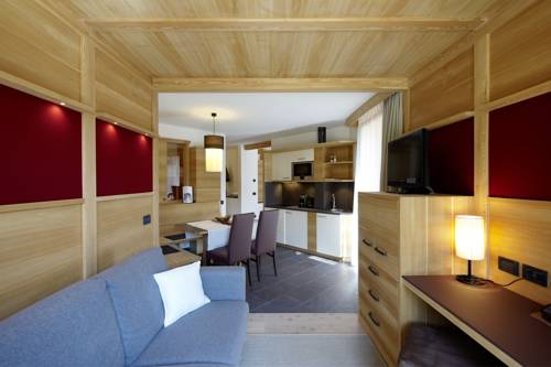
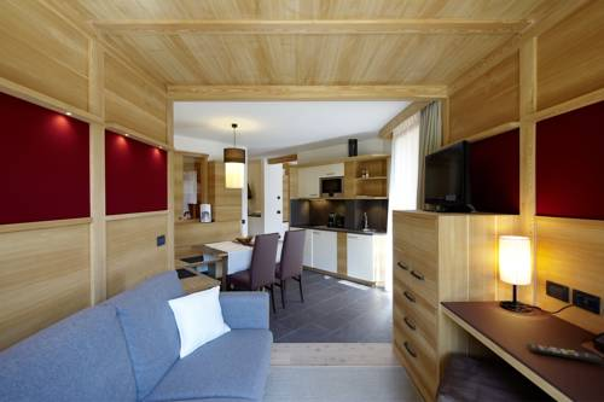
+ remote control (563, 353)
